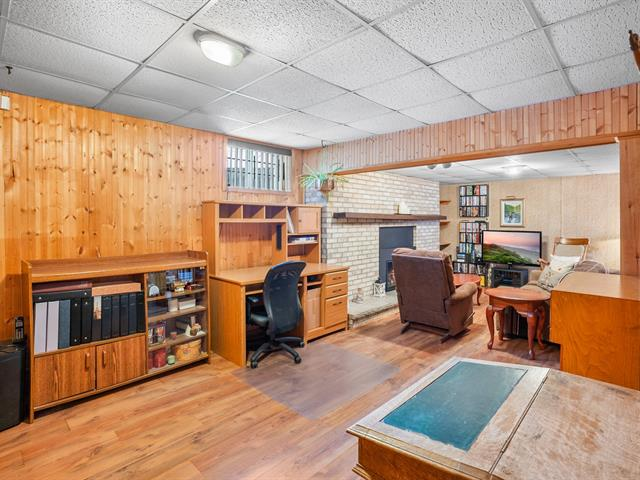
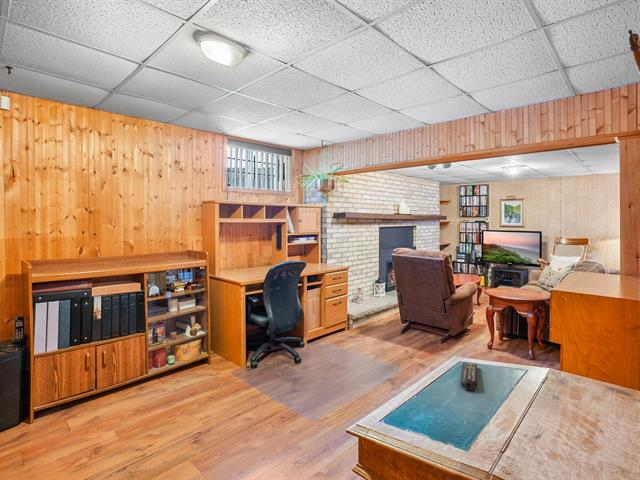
+ remote control (469, 374)
